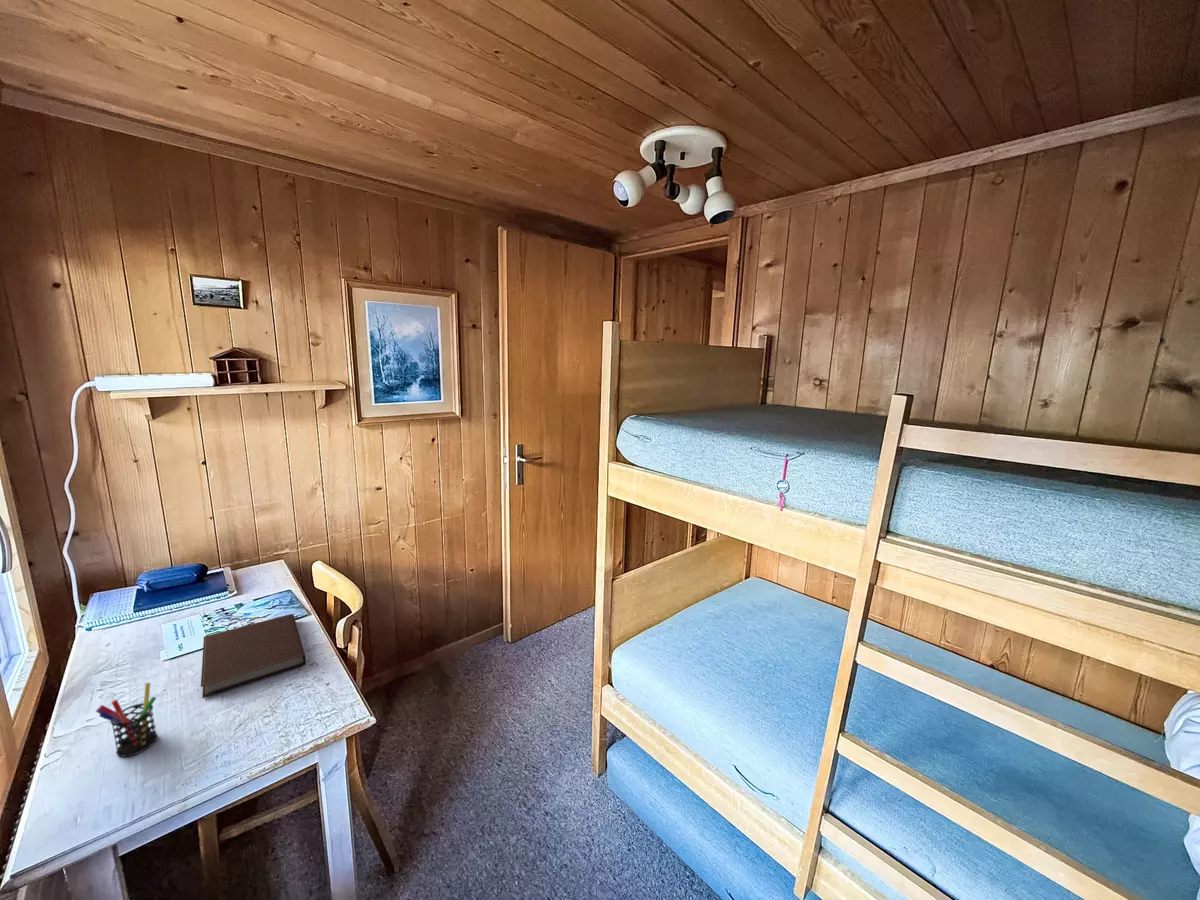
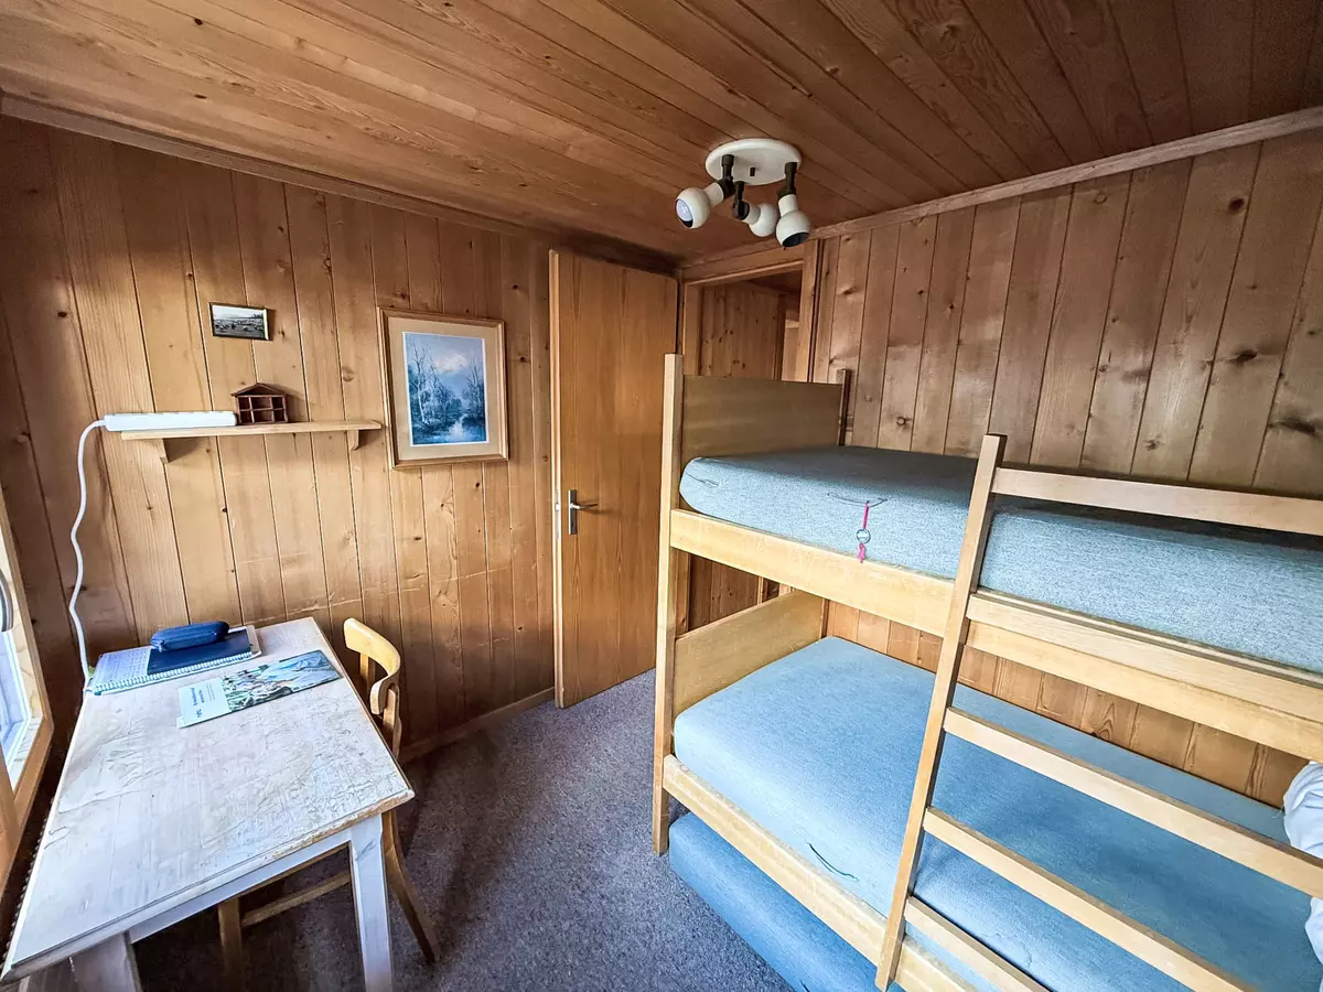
- pen holder (135, 718)
- notebook (253, 650)
